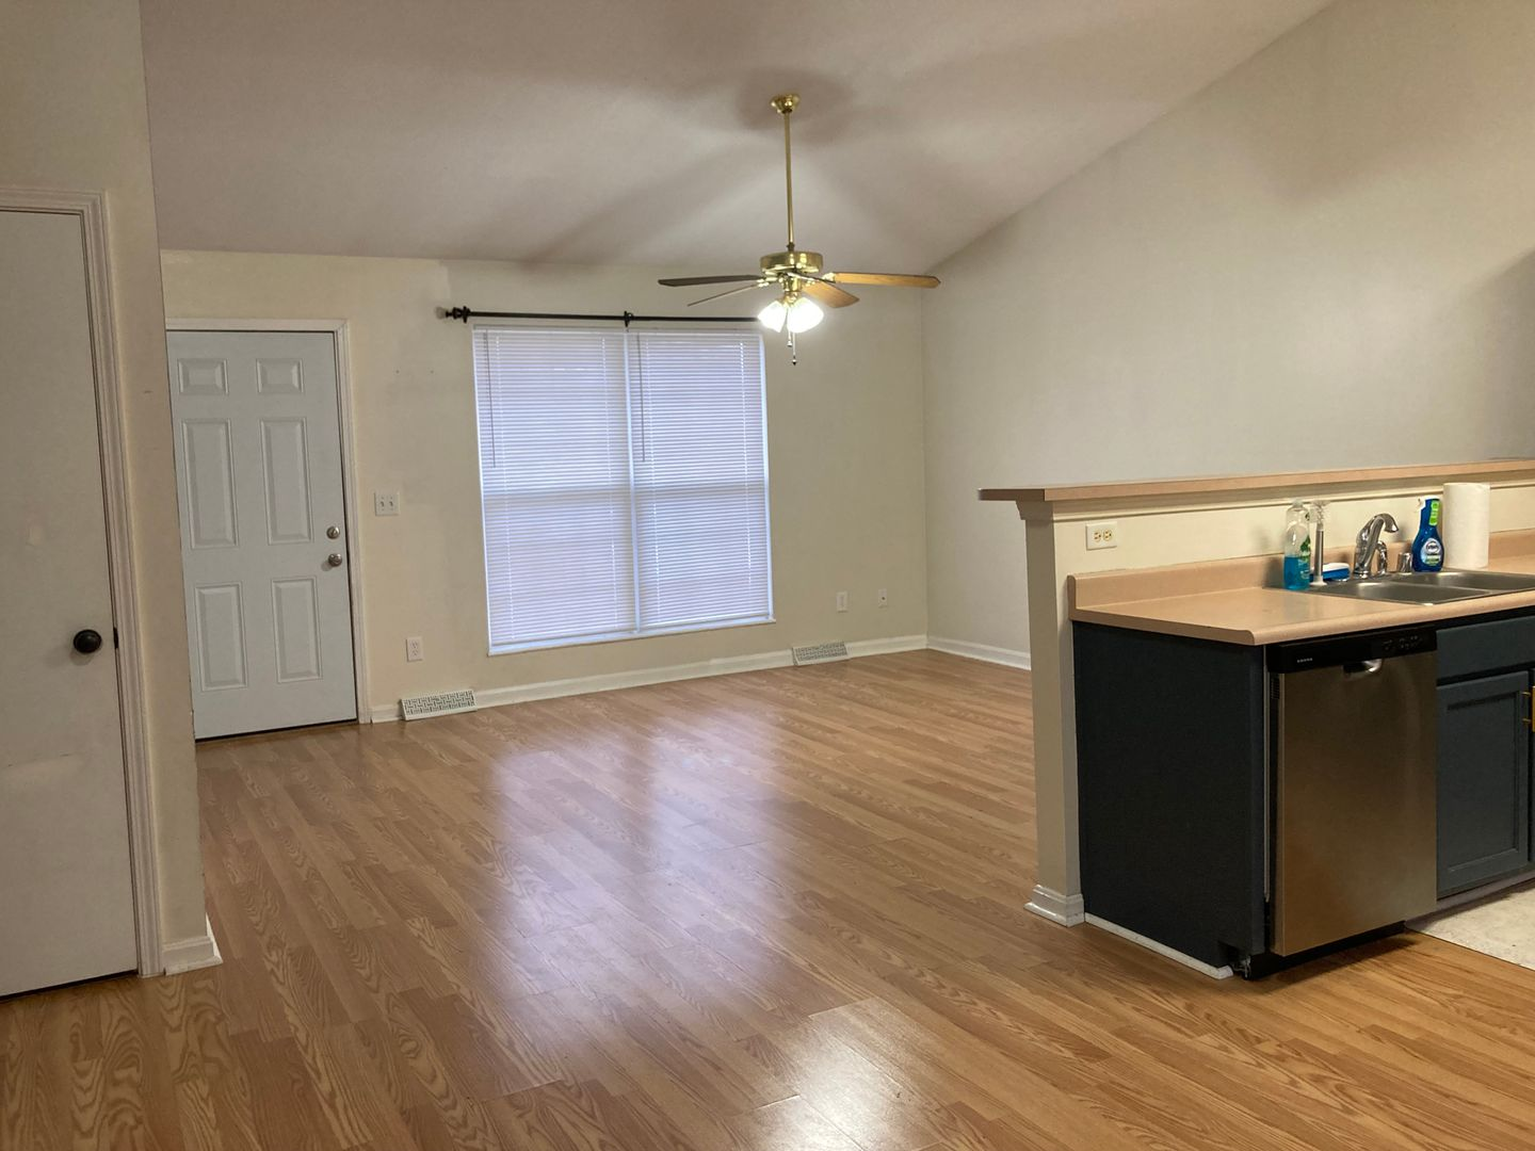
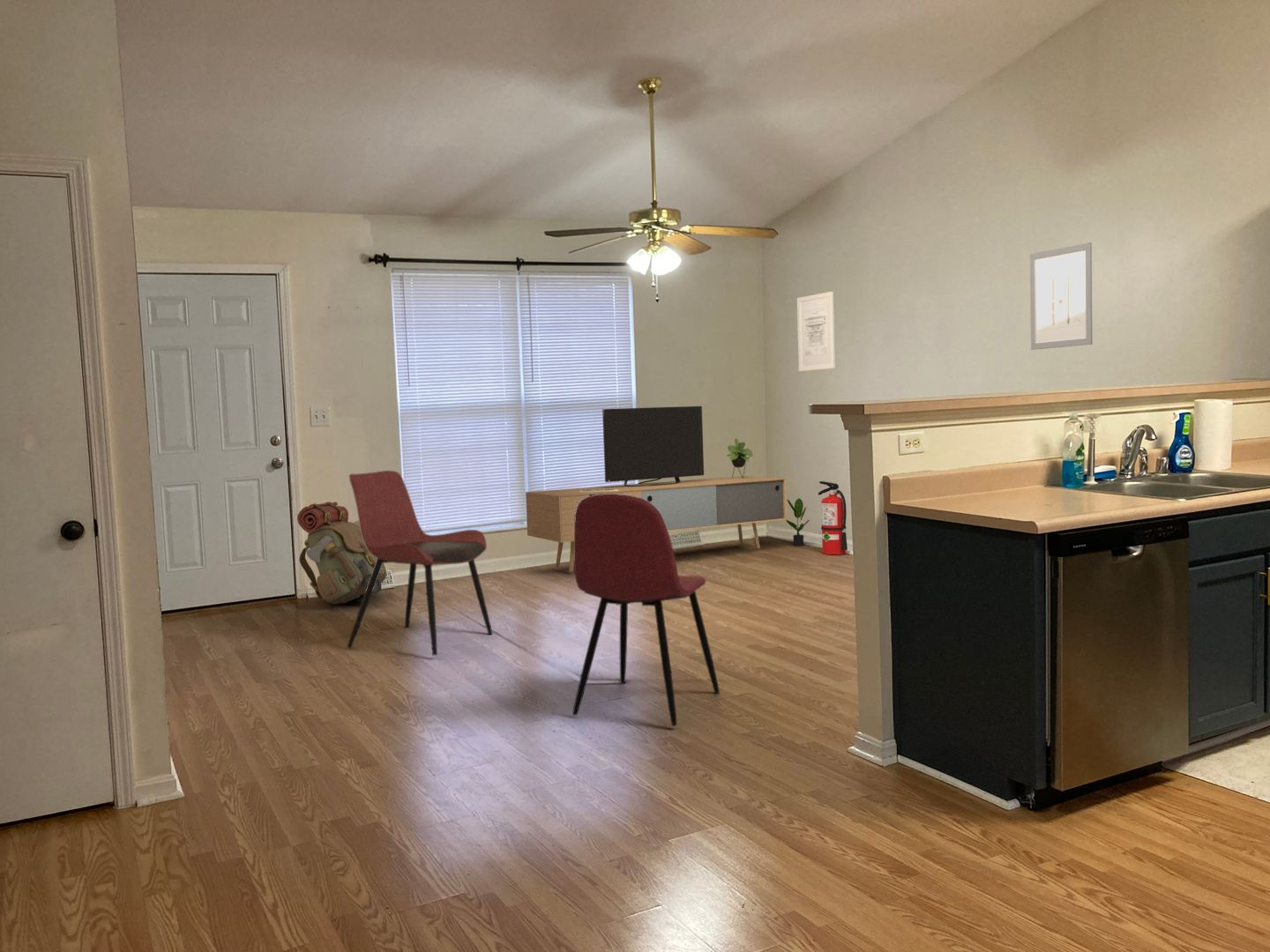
+ potted plant (796, 521)
+ fire extinguisher (830, 517)
+ dining chair (644, 596)
+ dining chair (416, 556)
+ media console (658, 482)
+ wall art (1060, 297)
+ wall art (815, 332)
+ backpack (346, 552)
